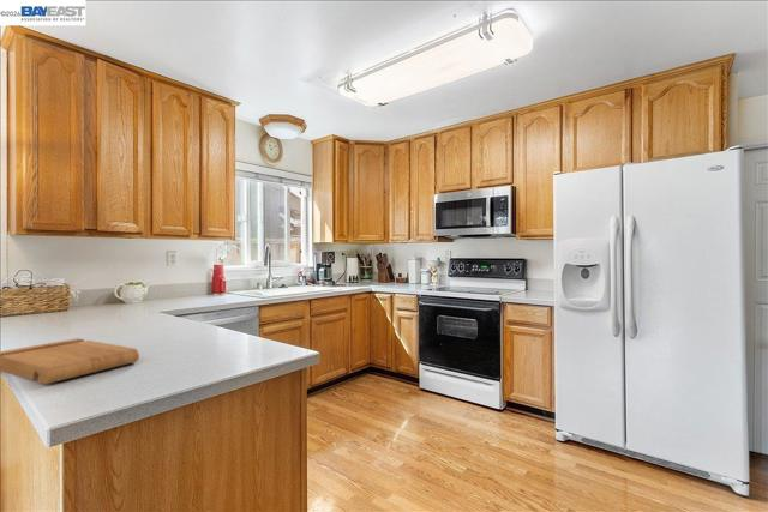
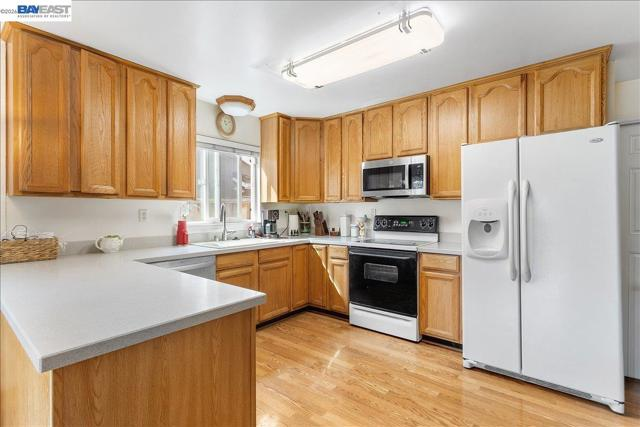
- cutting board (64, 357)
